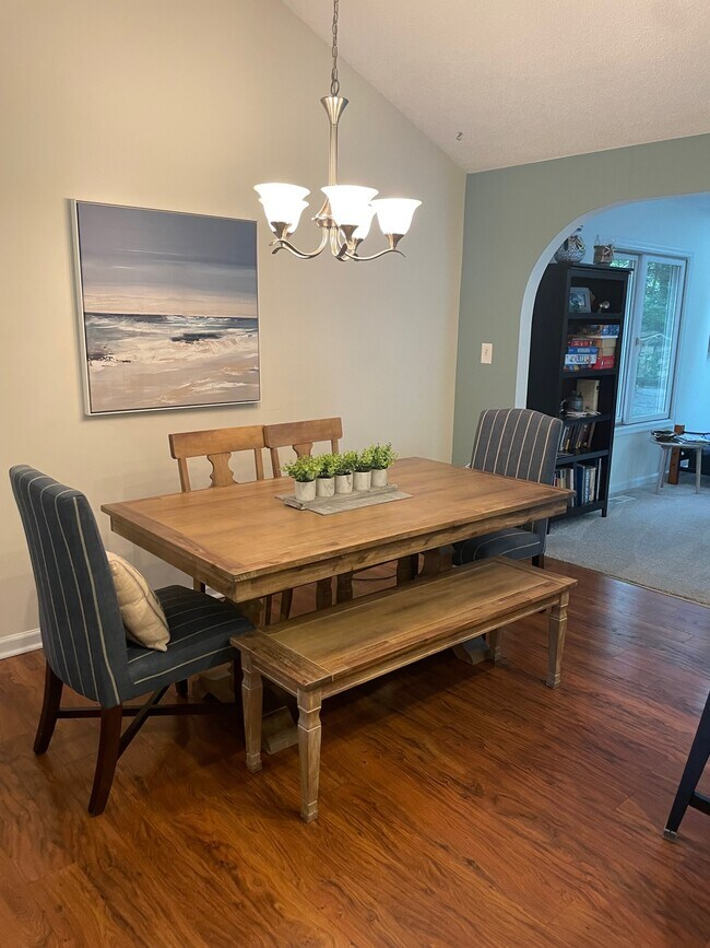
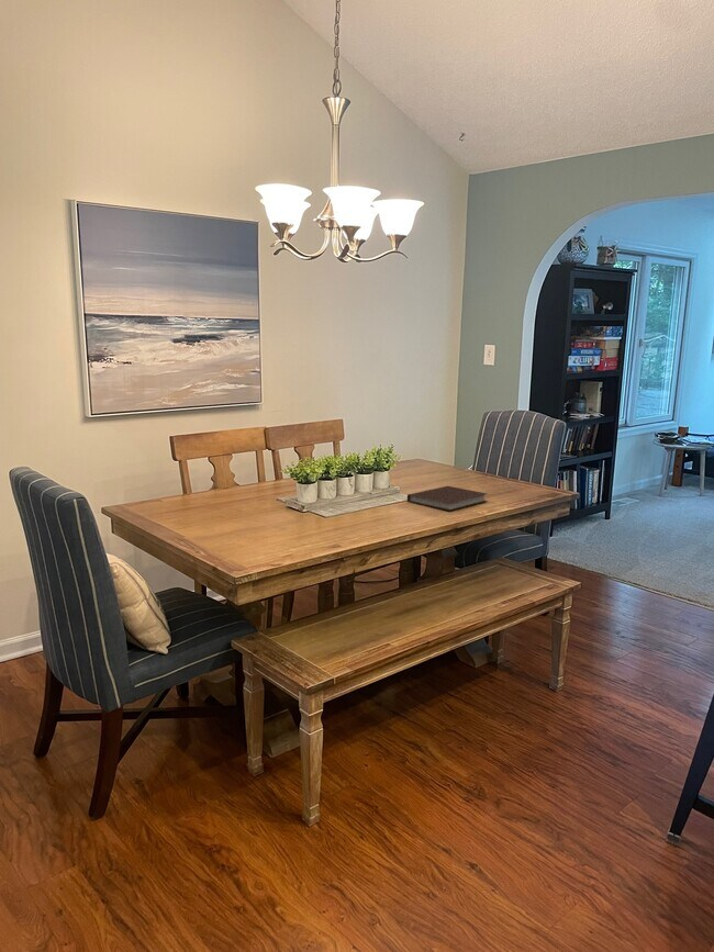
+ notebook (447, 497)
